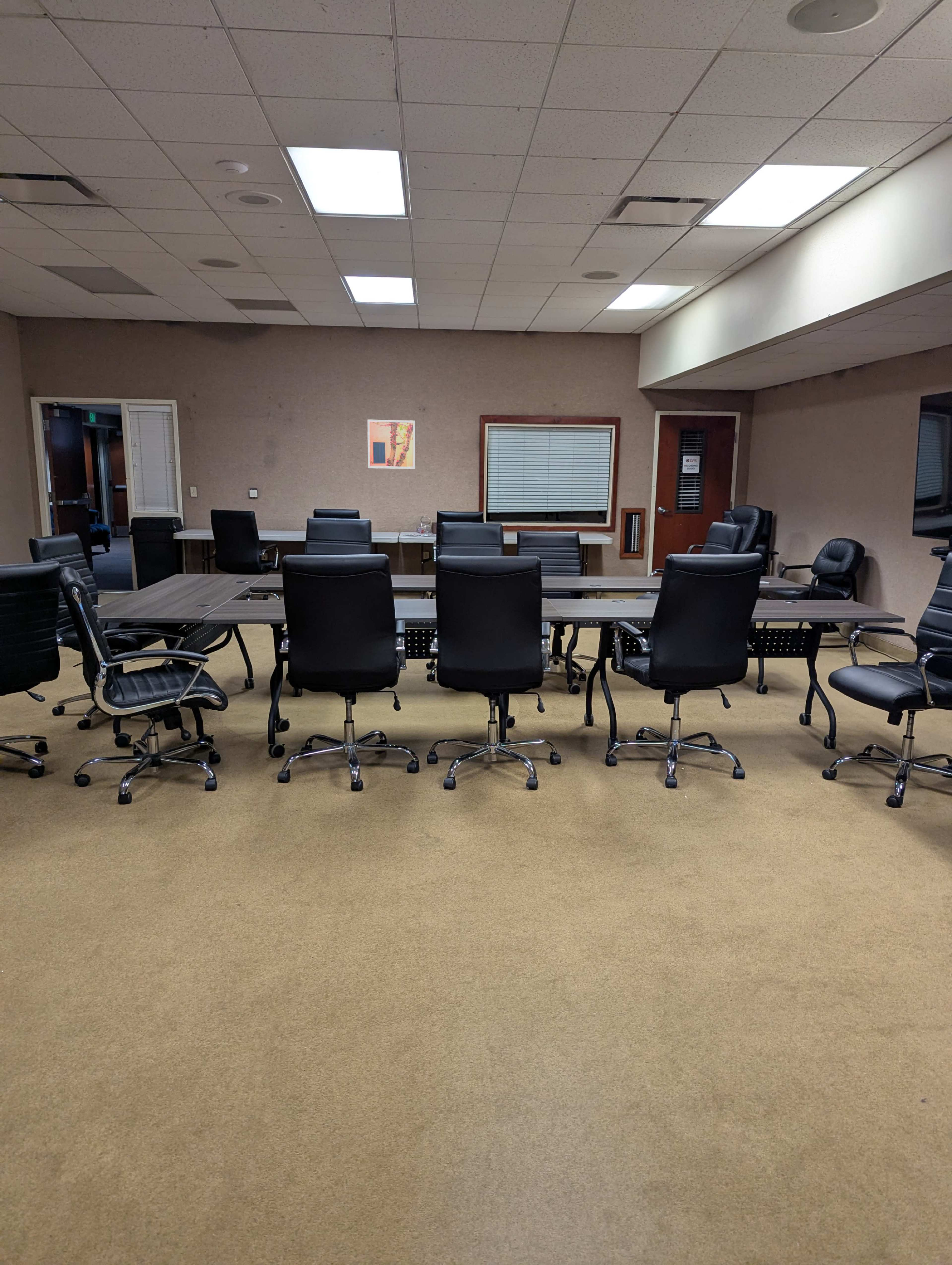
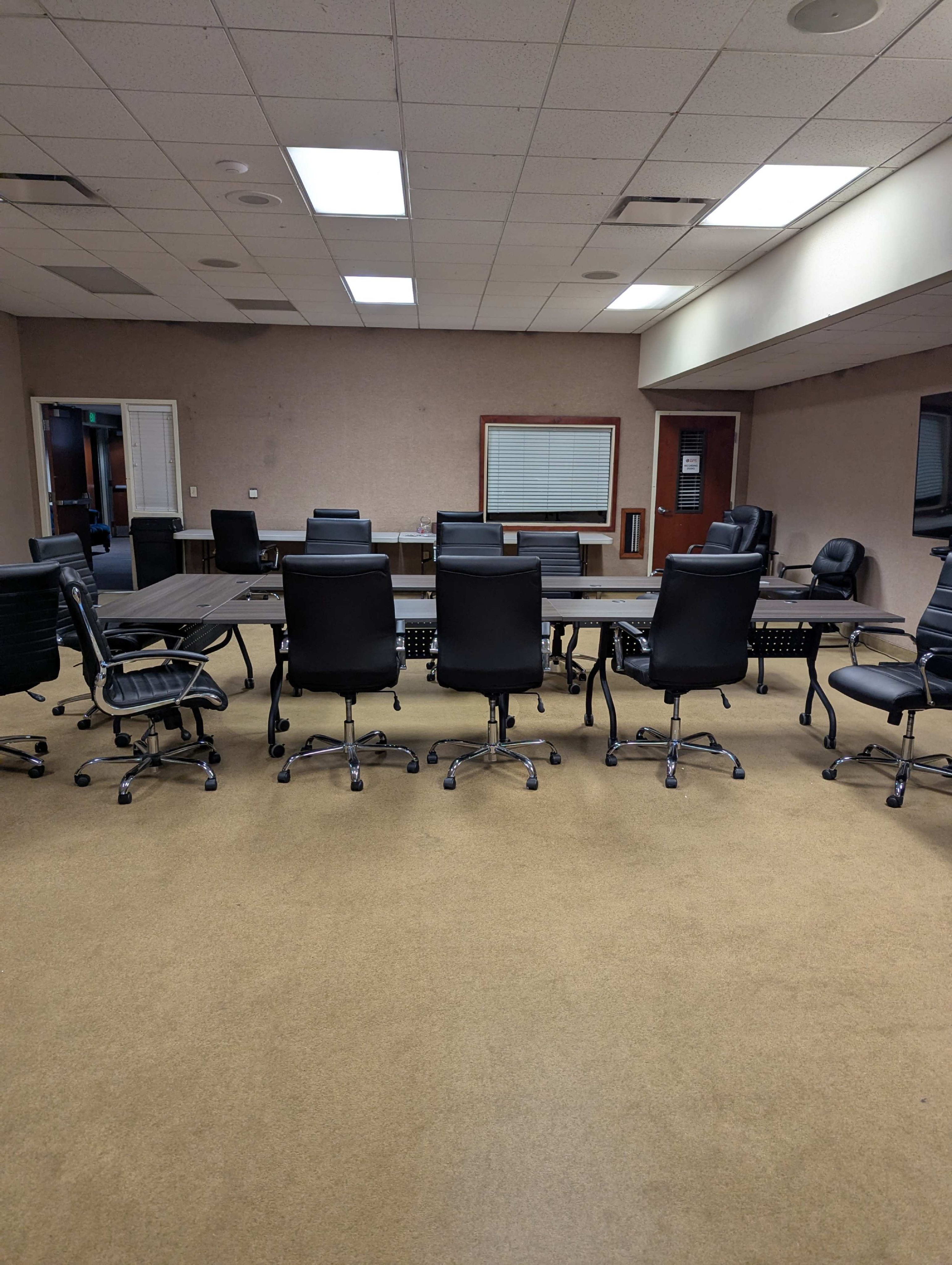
- wall art (391, 444)
